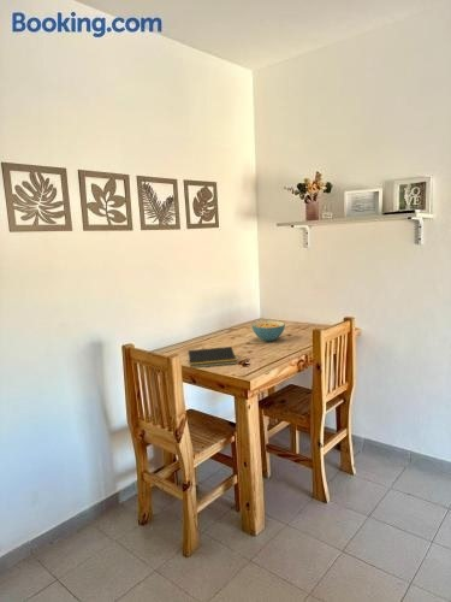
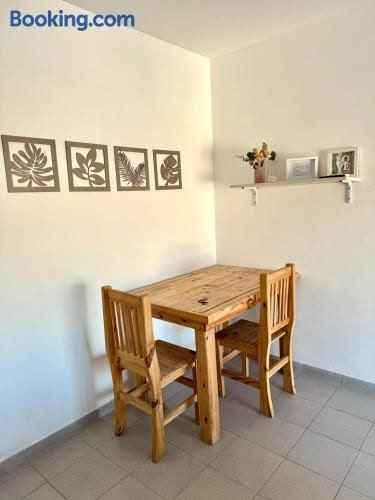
- cereal bowl (268, 331)
- notepad (212, 356)
